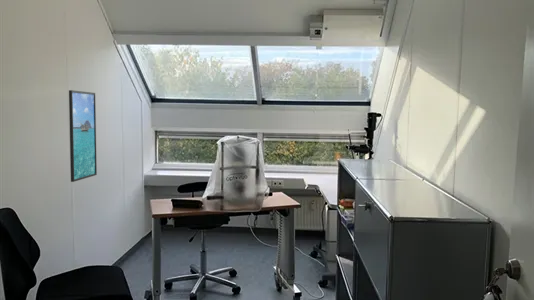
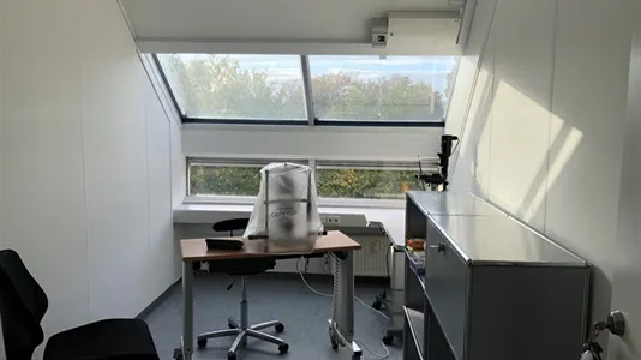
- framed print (83, 135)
